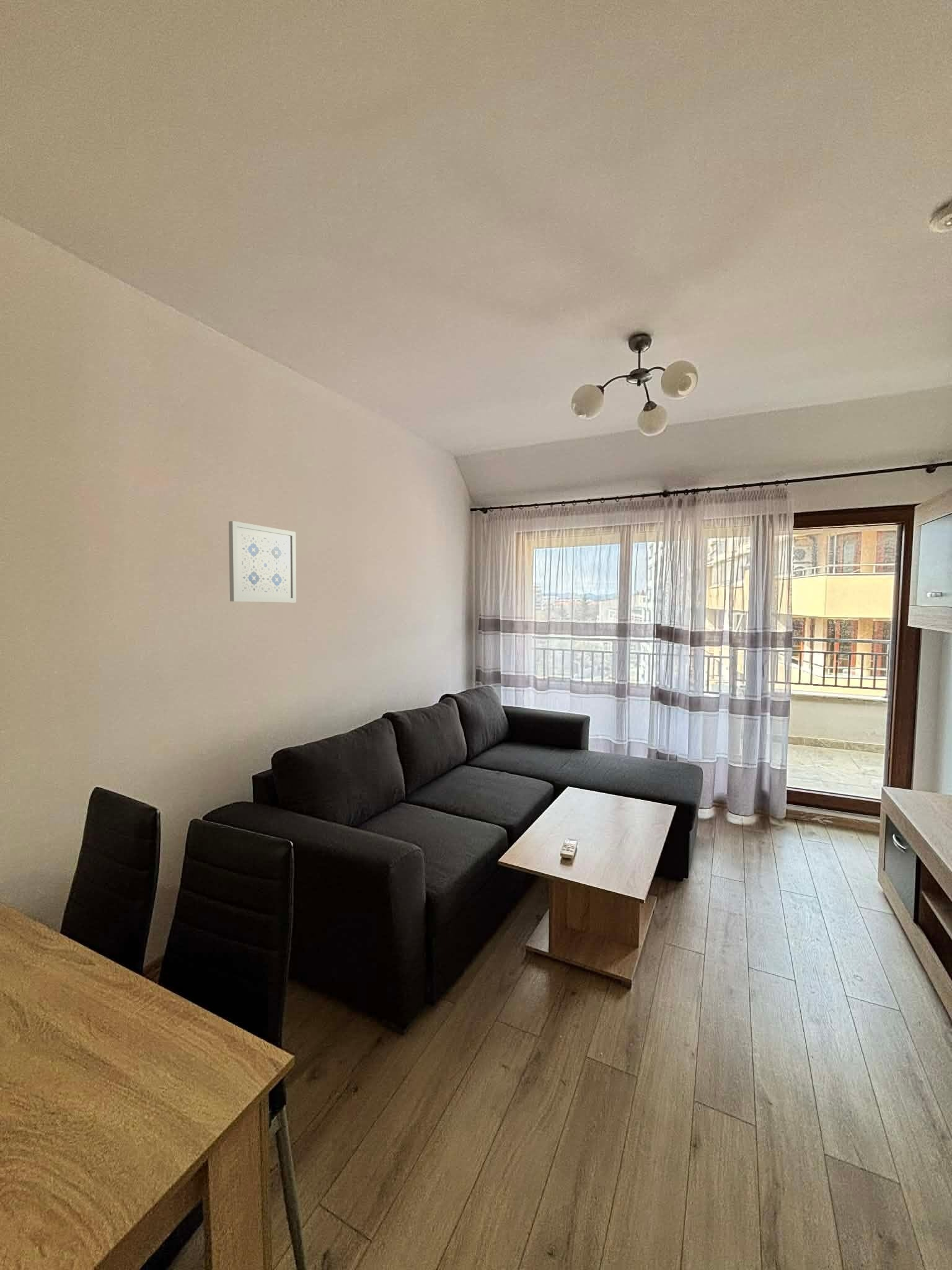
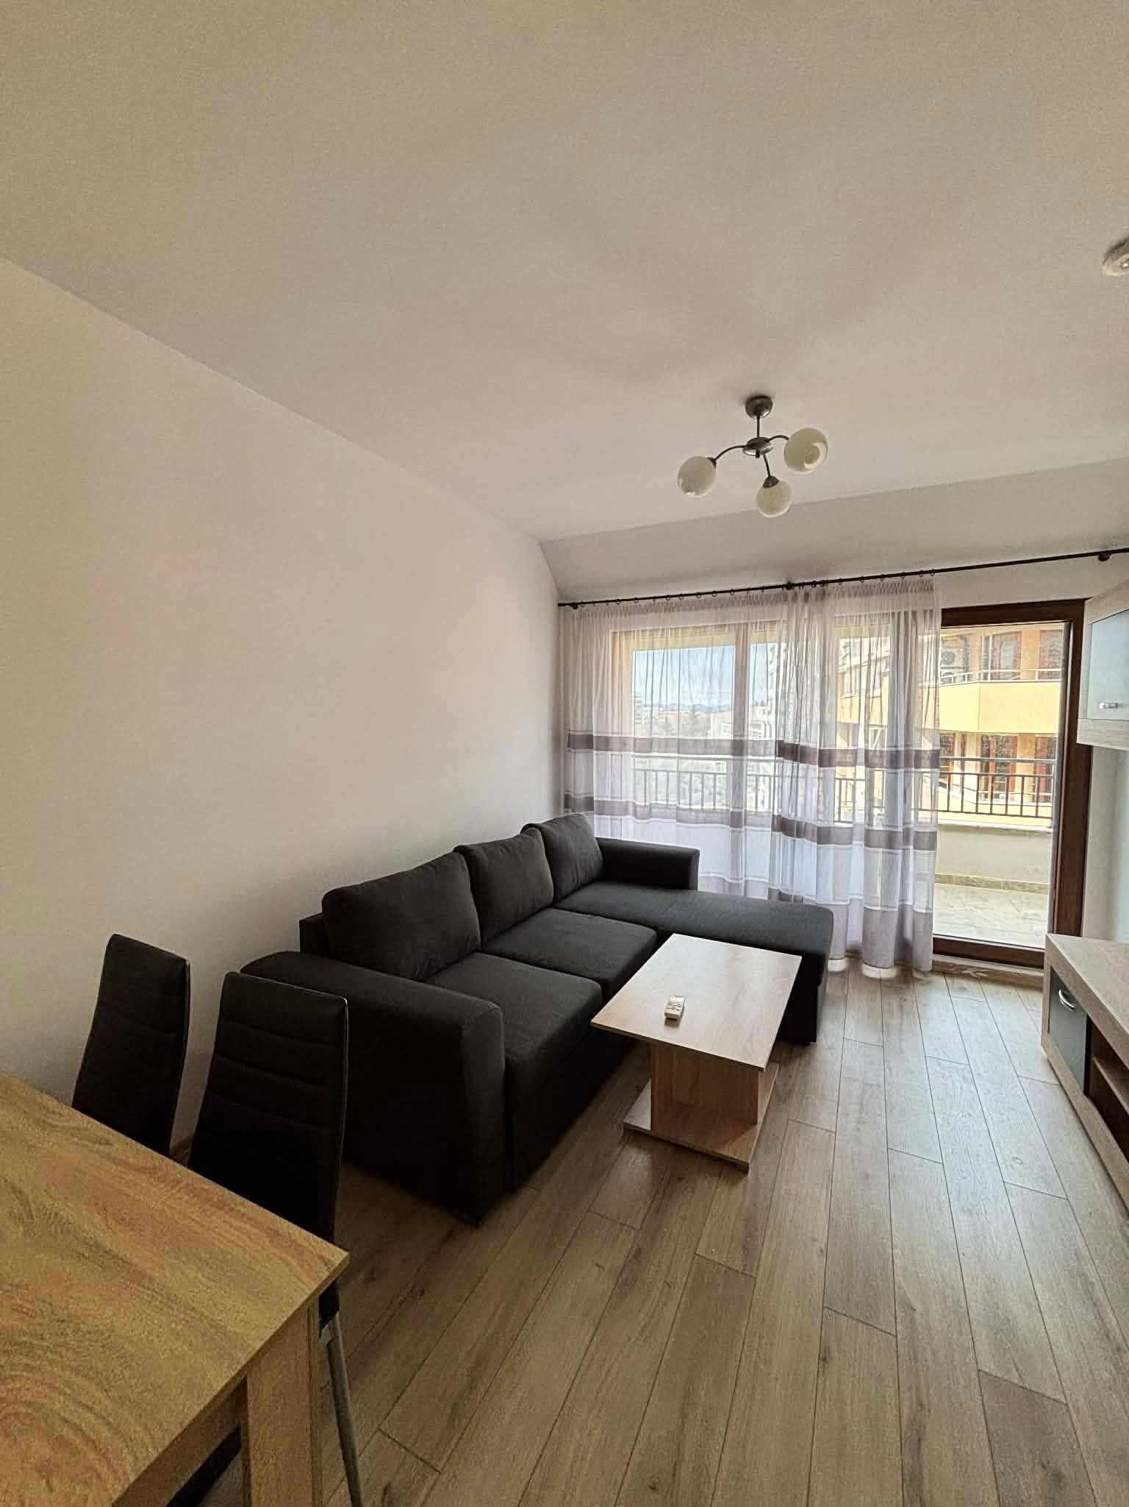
- wall art (265, 564)
